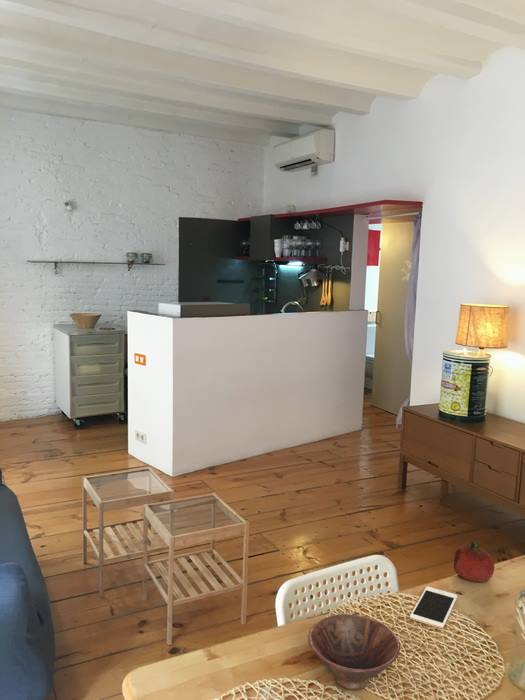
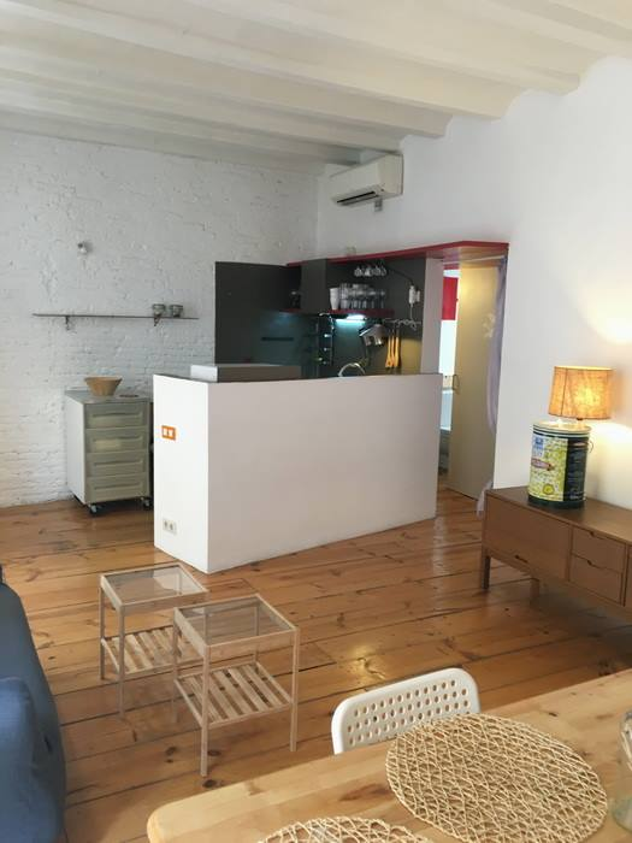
- cell phone (434, 606)
- fruit (473, 558)
- bowl (352, 659)
